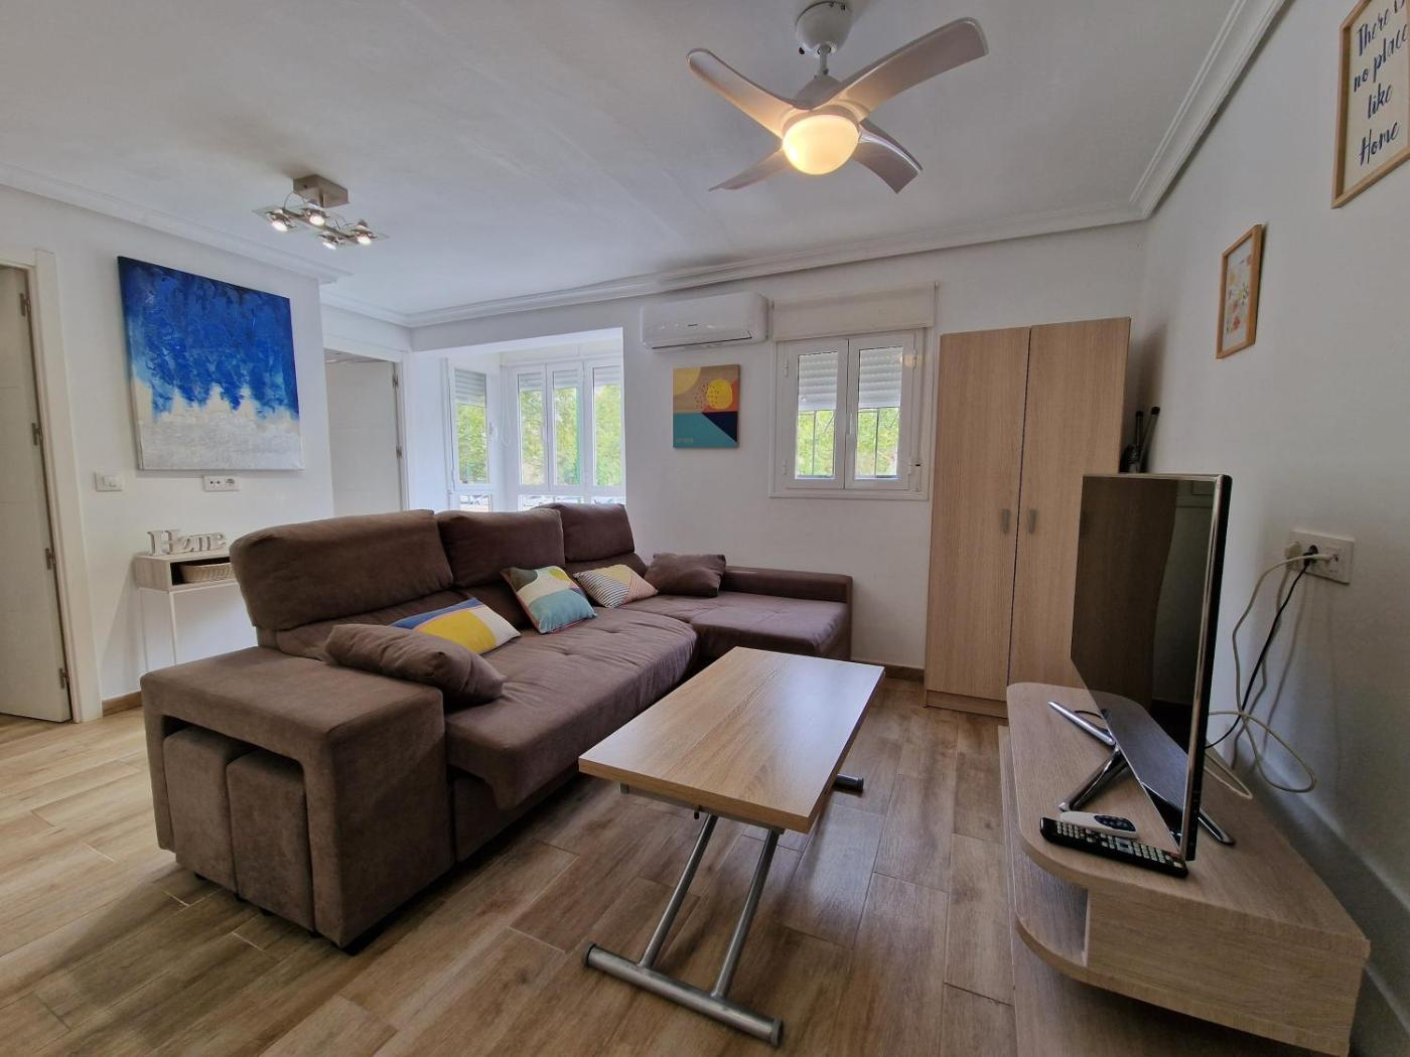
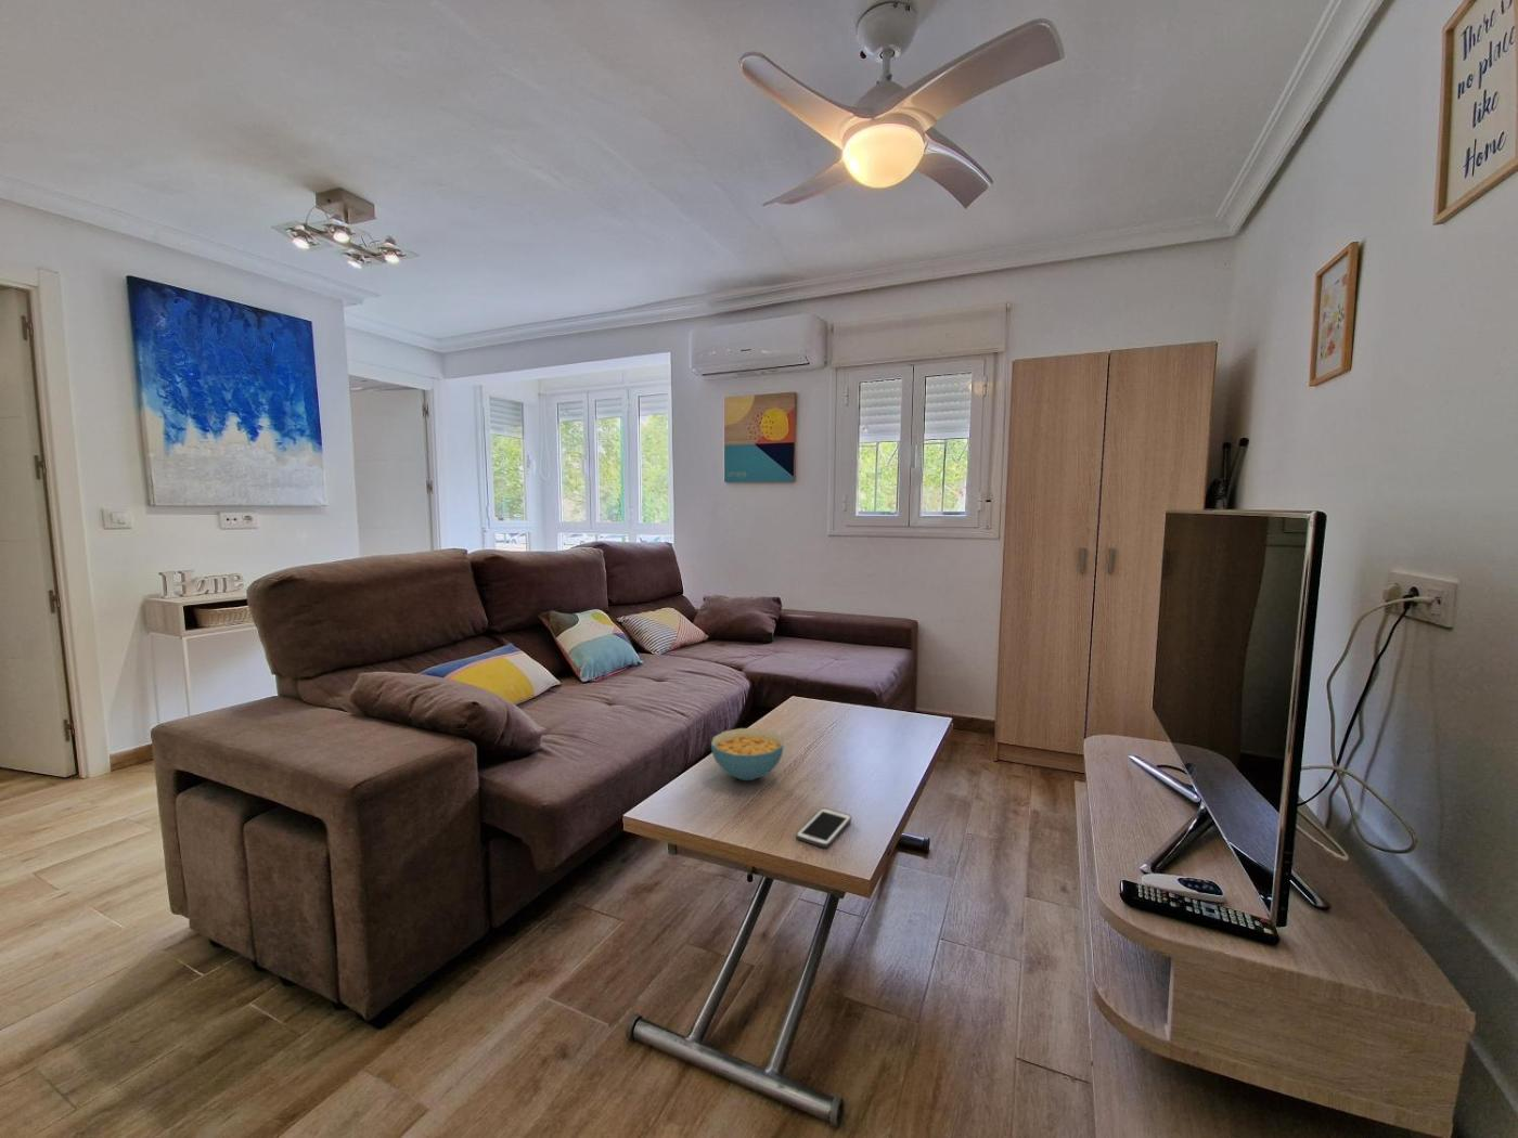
+ cell phone (824, 827)
+ cereal bowl (747, 758)
